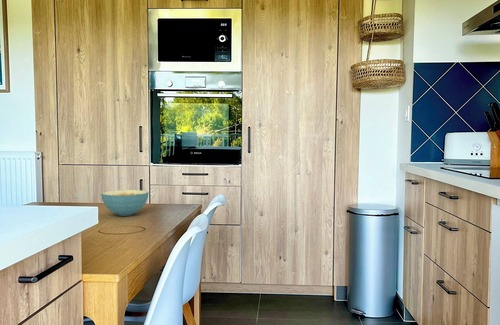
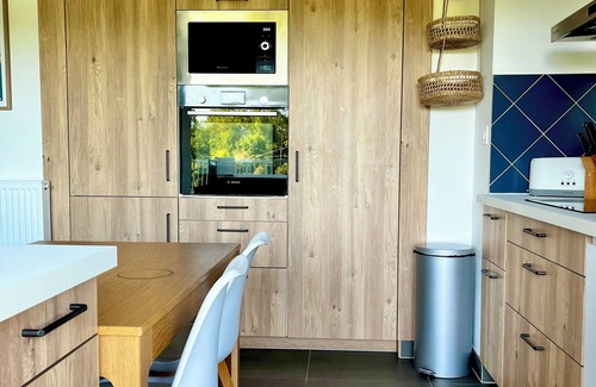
- cereal bowl (125, 203)
